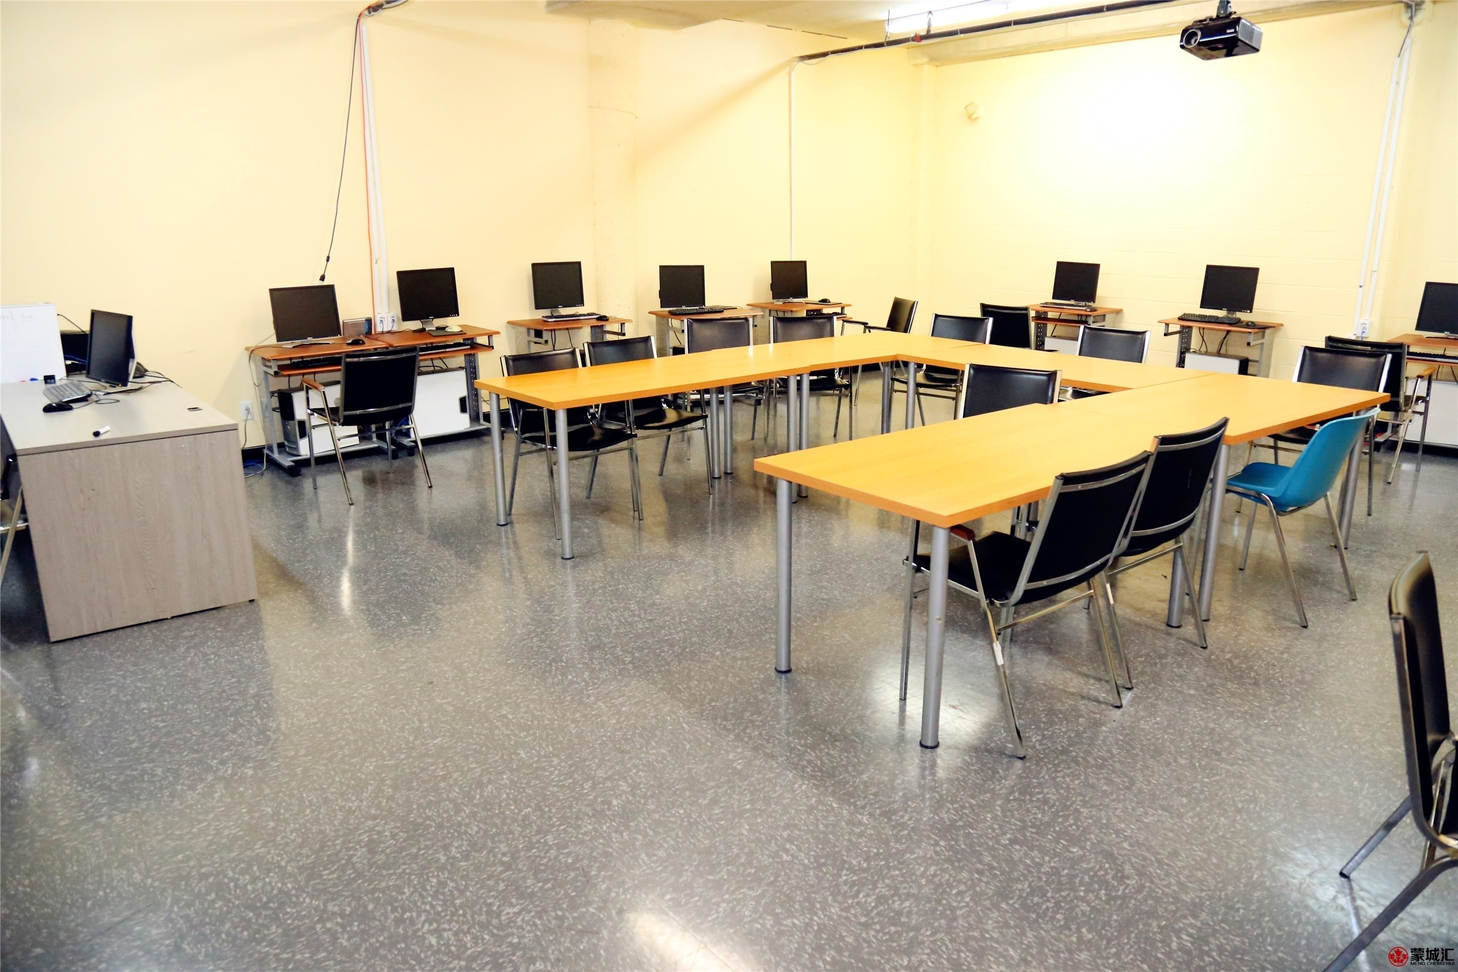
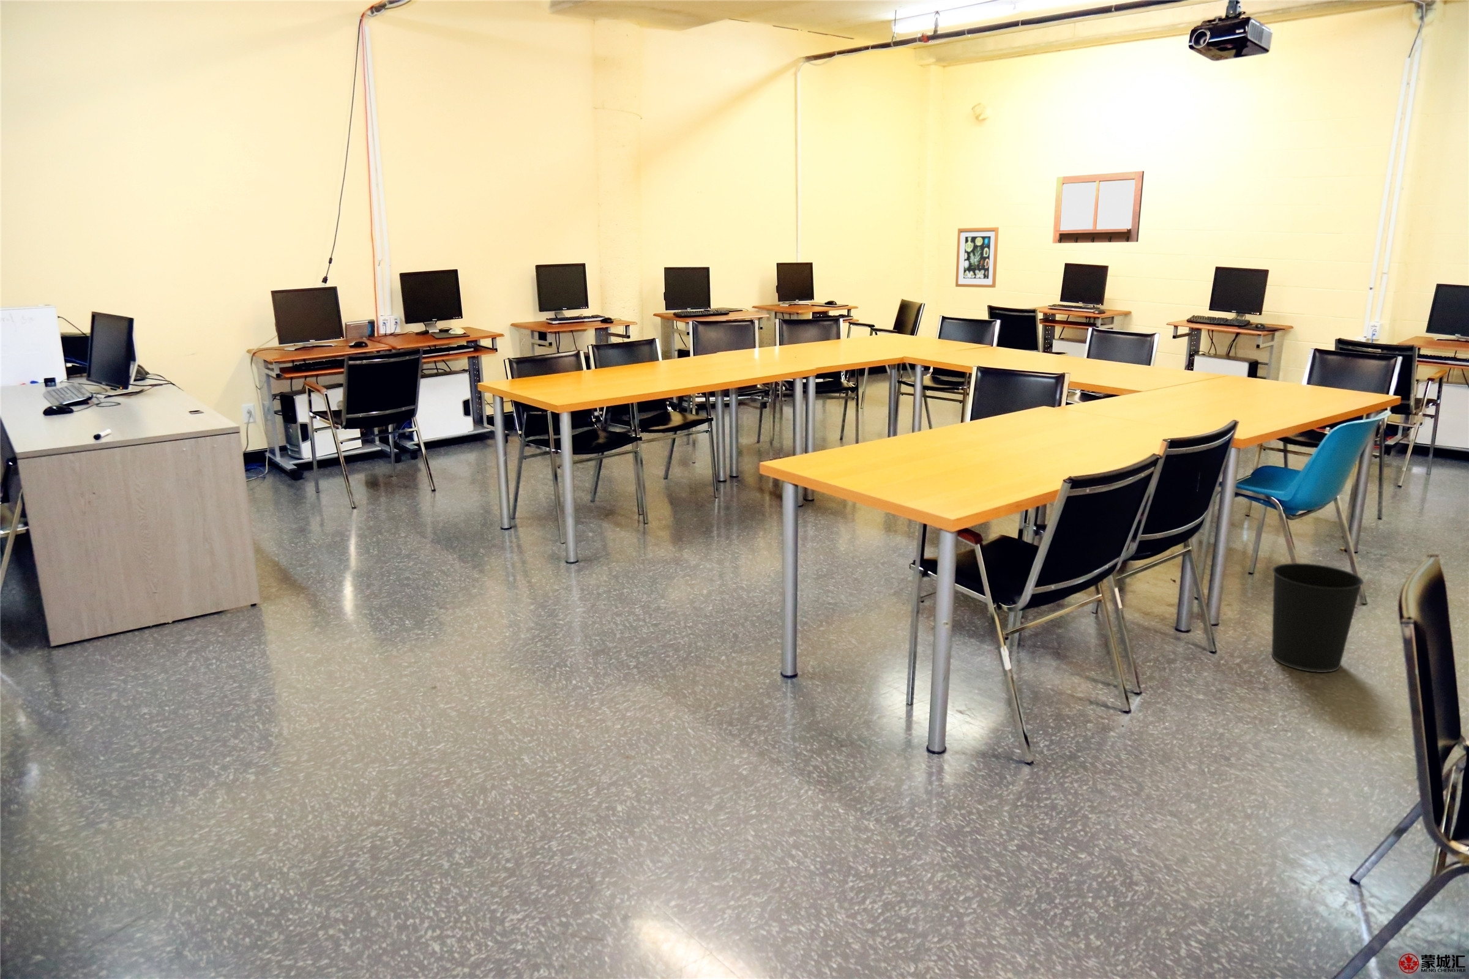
+ wastebasket (1312, 618)
+ wall art (976, 258)
+ writing board (1094, 208)
